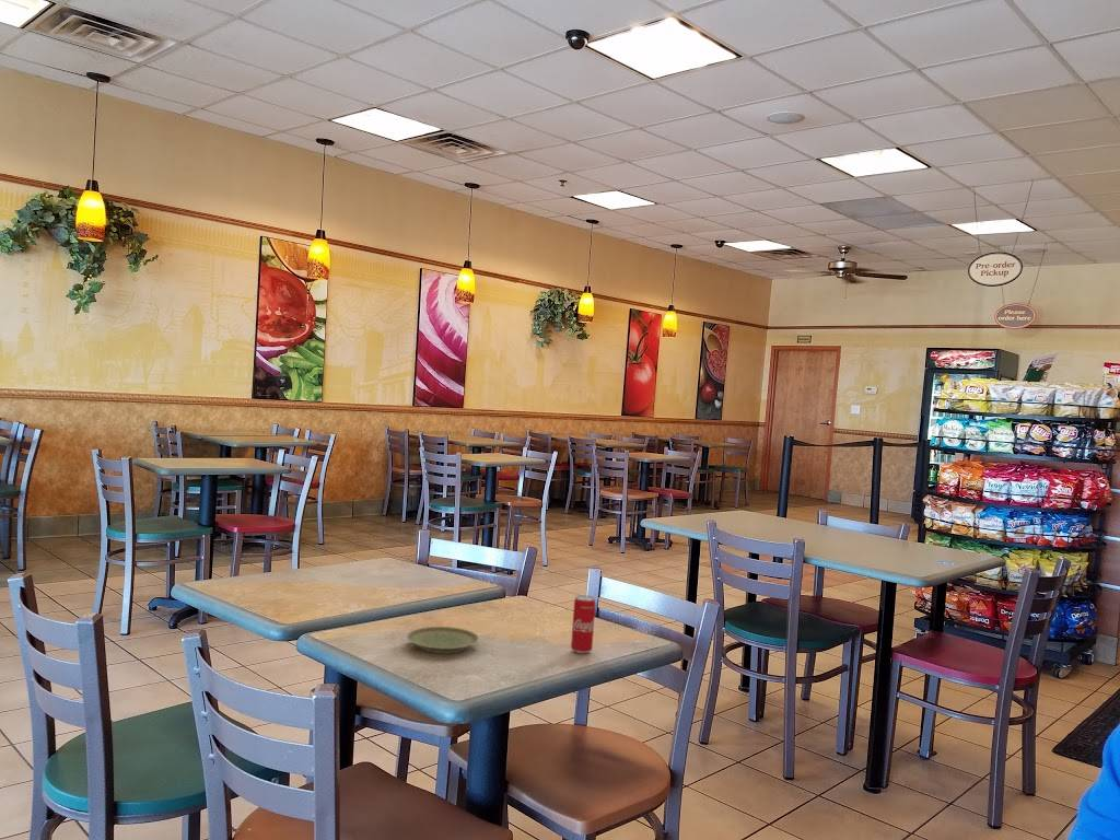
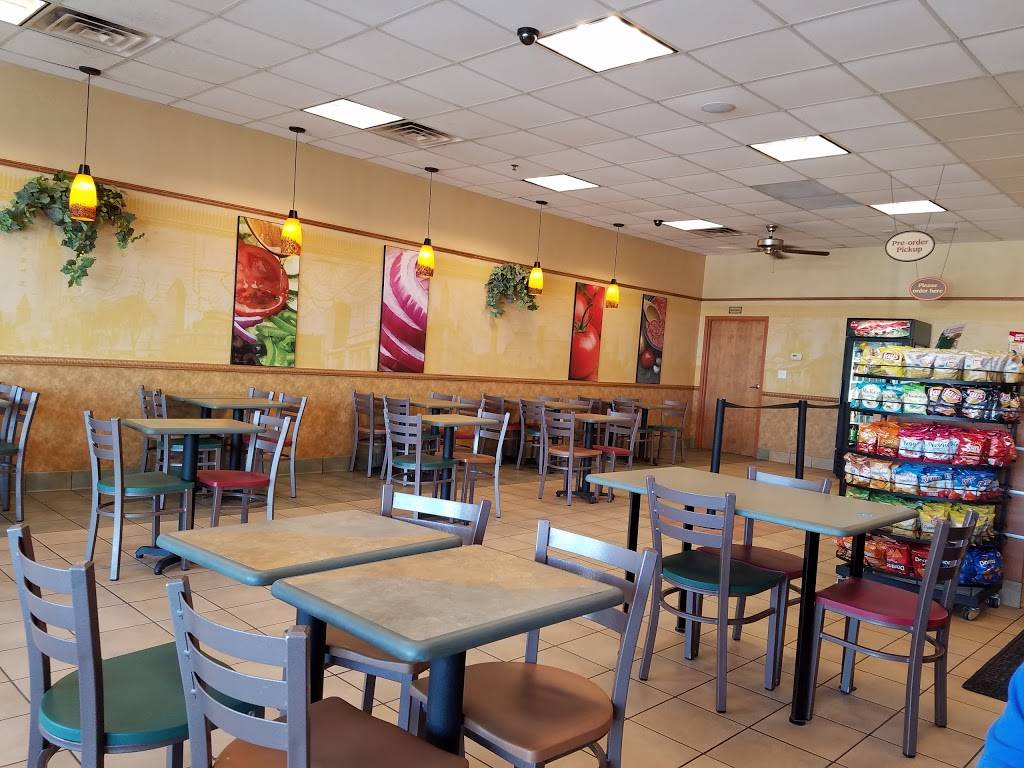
- beverage can (583, 623)
- plate (442, 641)
